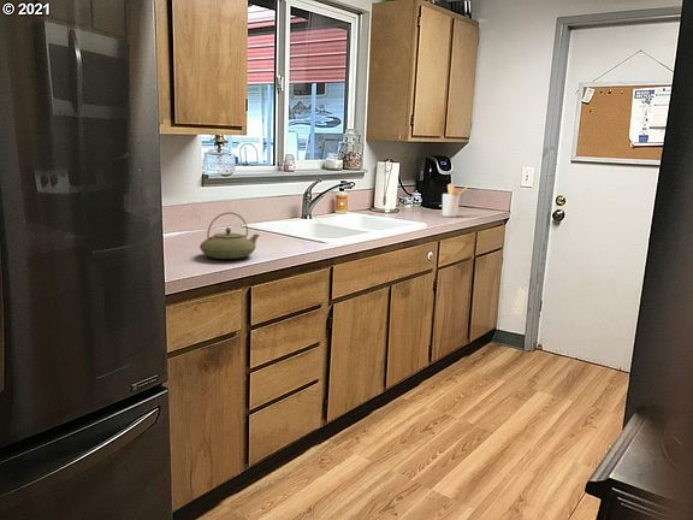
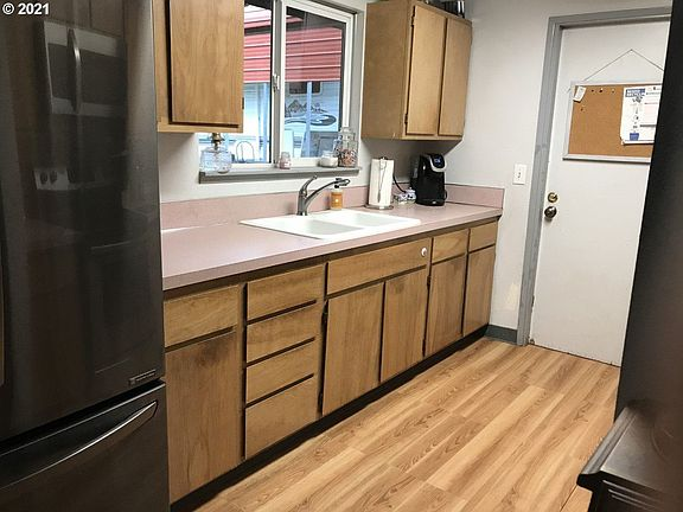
- teapot (231, 234)
- utensil holder (455, 200)
